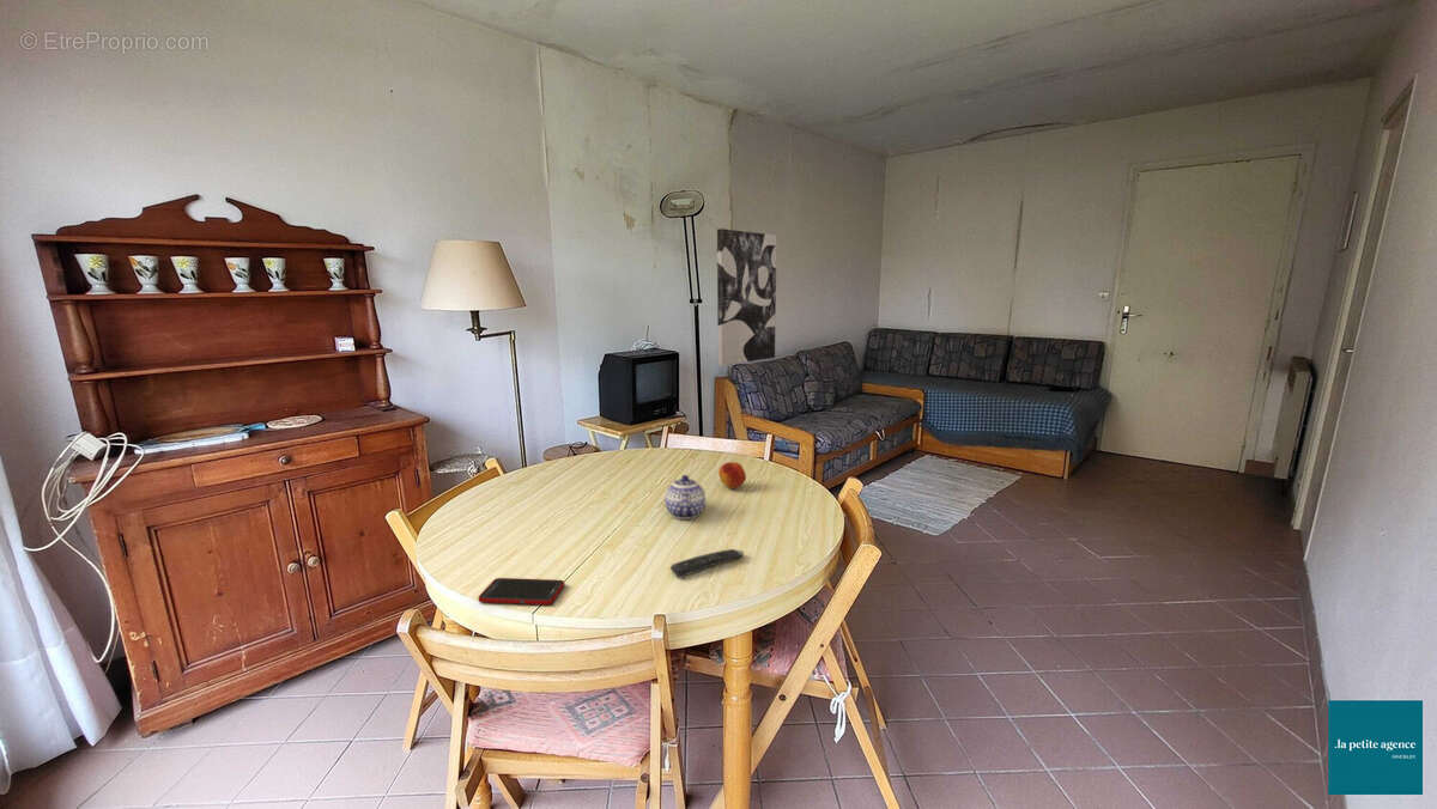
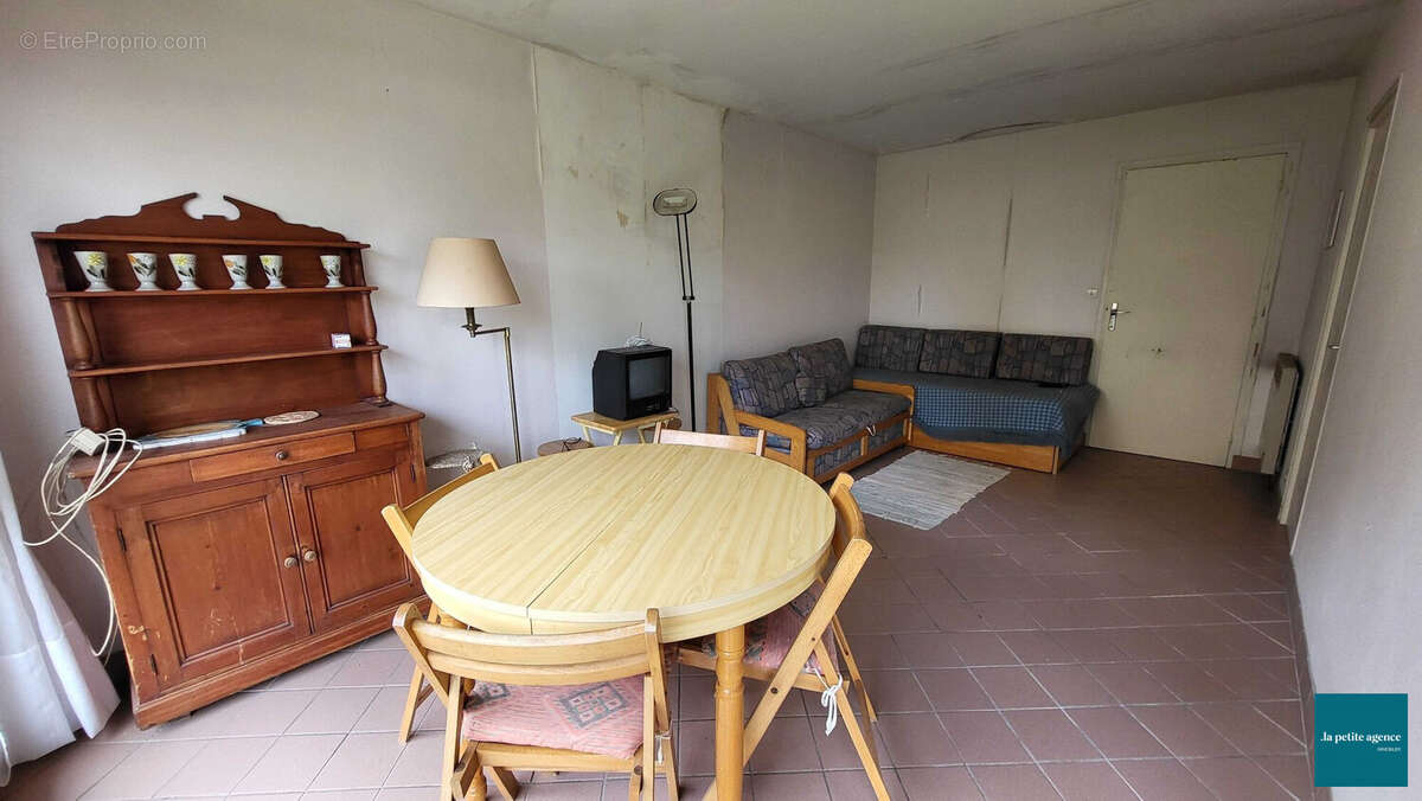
- teapot (685, 494)
- wall art (747, 298)
- fruit (732, 475)
- remote control (709, 560)
- cell phone (522, 591)
